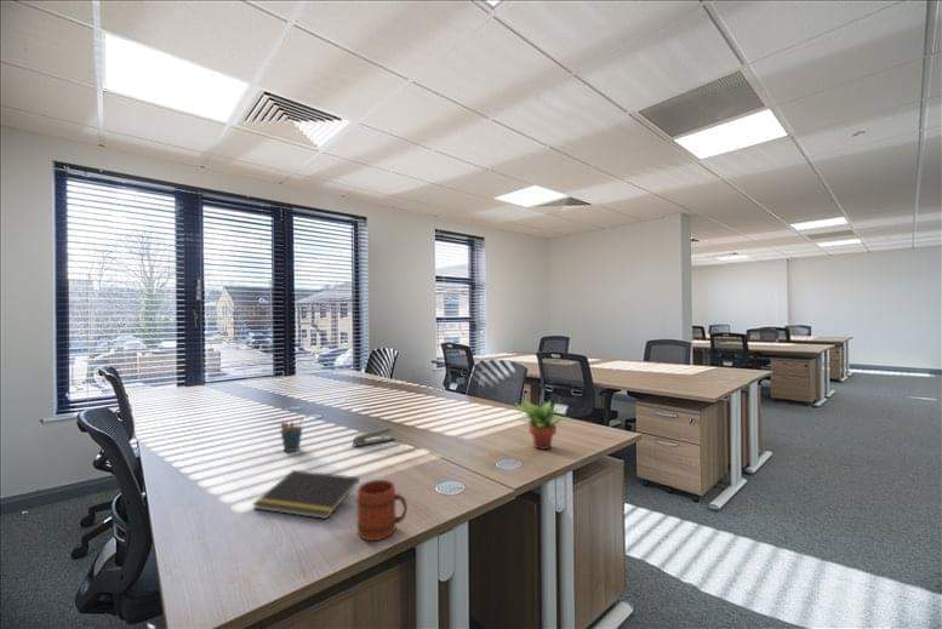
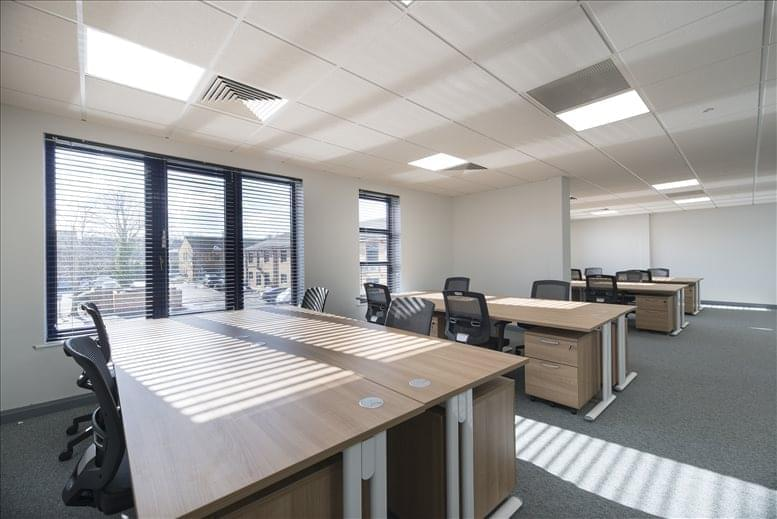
- notepad (308, 492)
- pen holder (291, 433)
- succulent plant (541, 423)
- mug (382, 508)
- stapler (373, 435)
